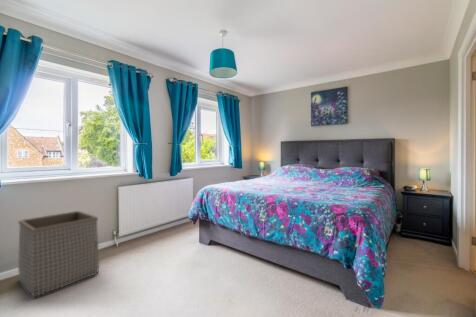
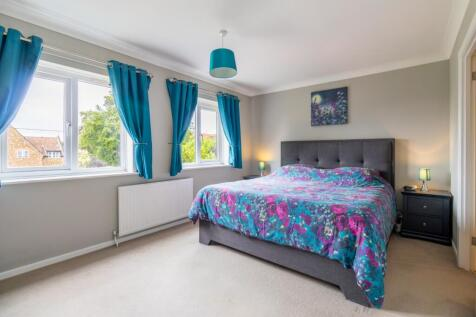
- laundry basket (59, 248)
